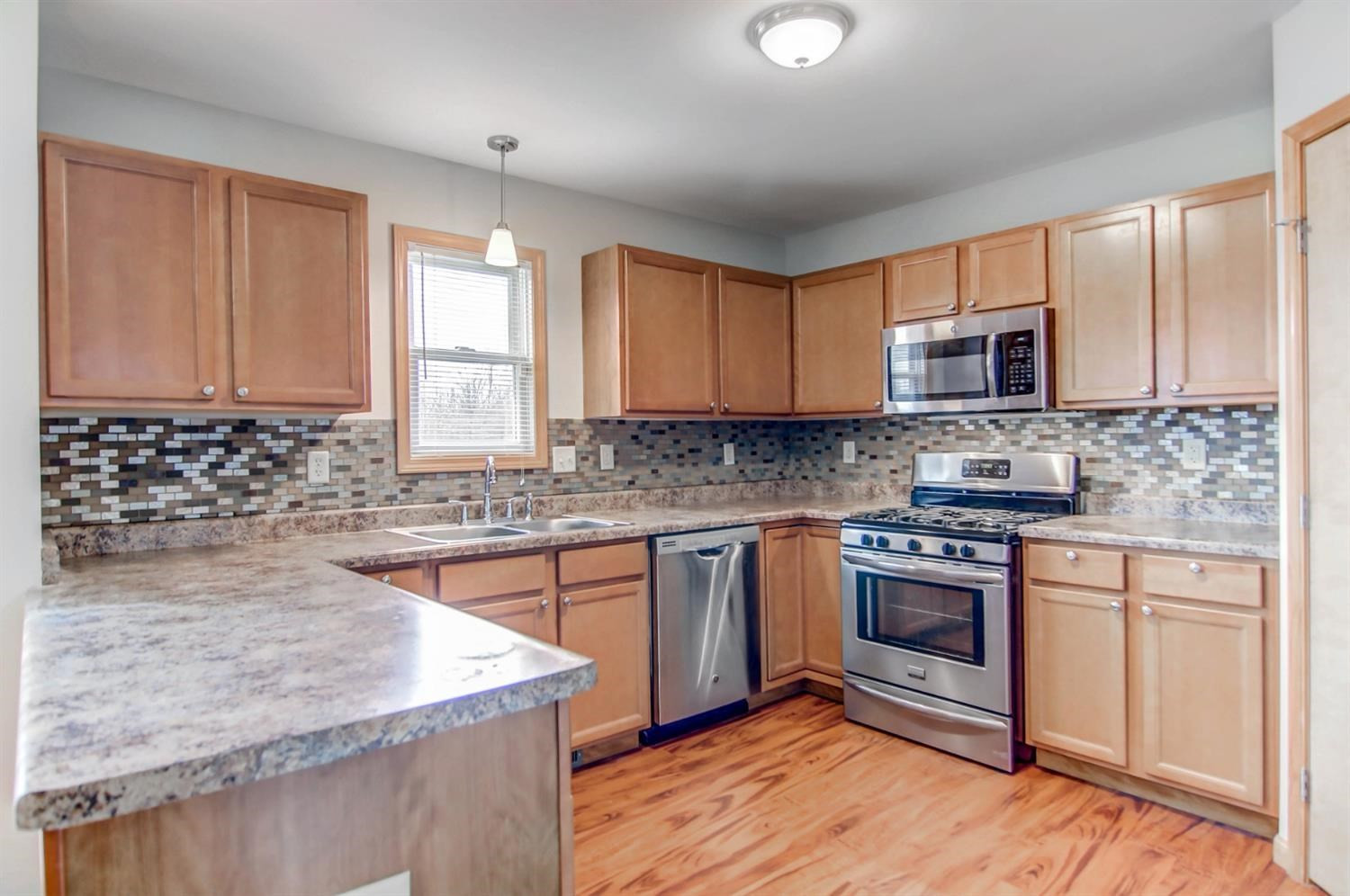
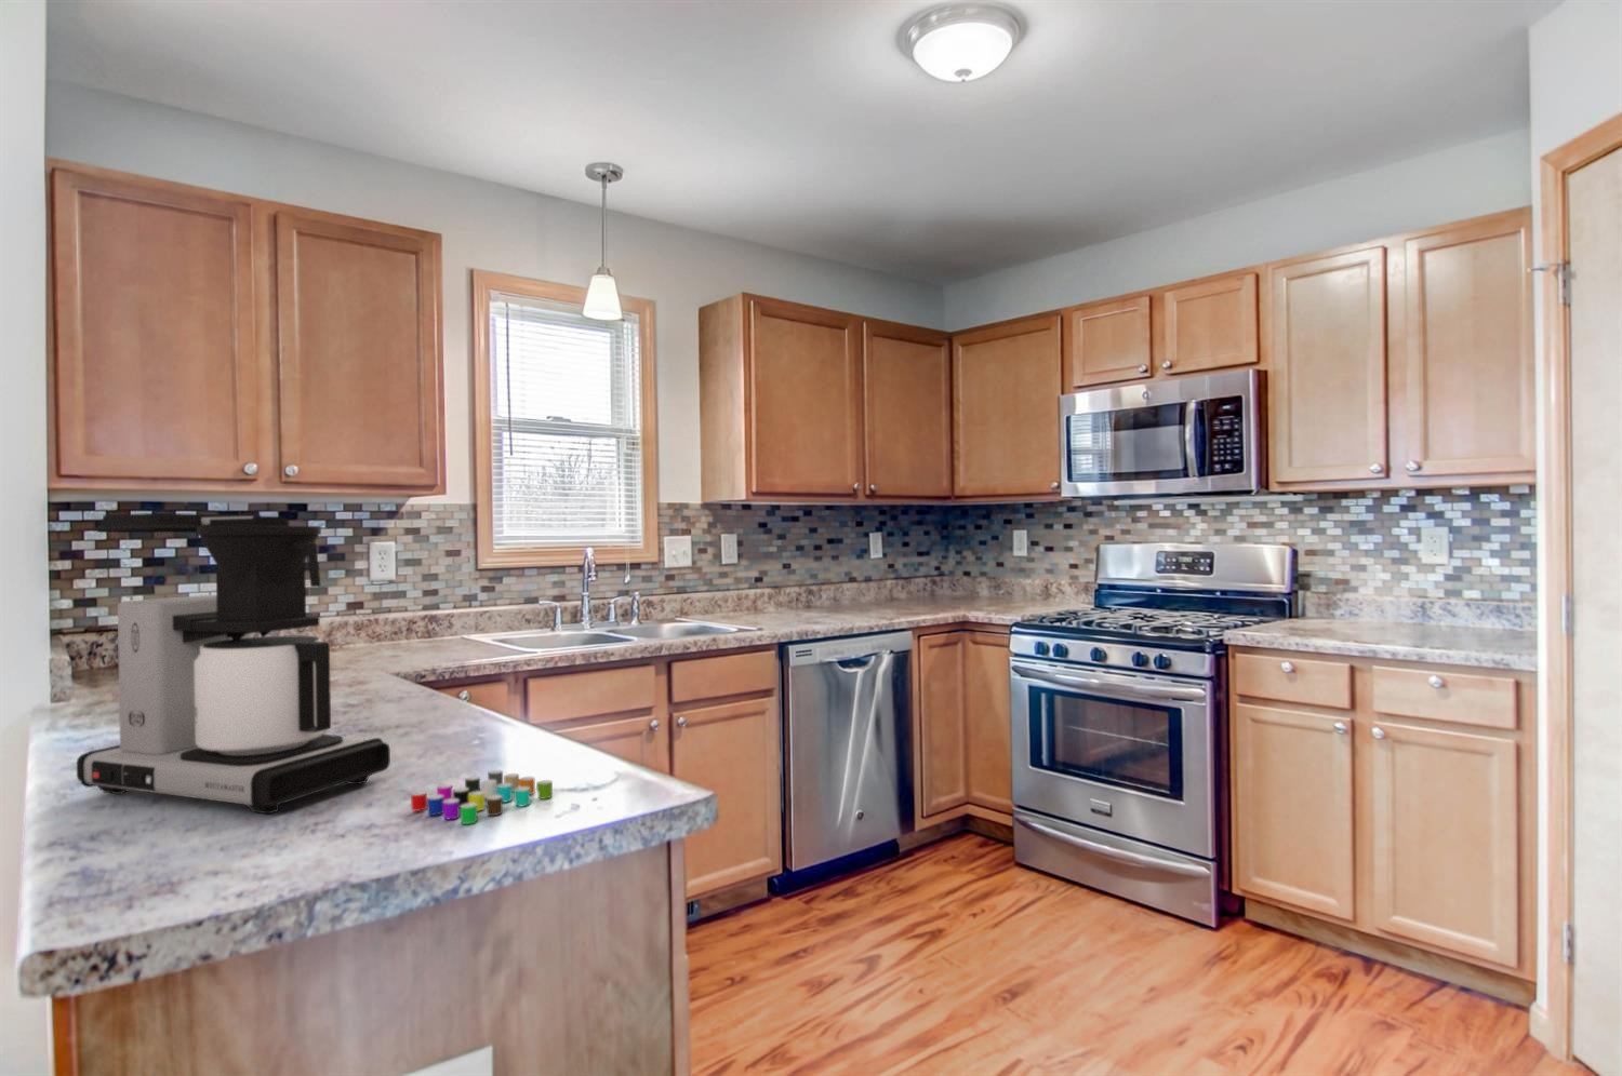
+ coffee maker (234, 651)
+ mug (481, 794)
